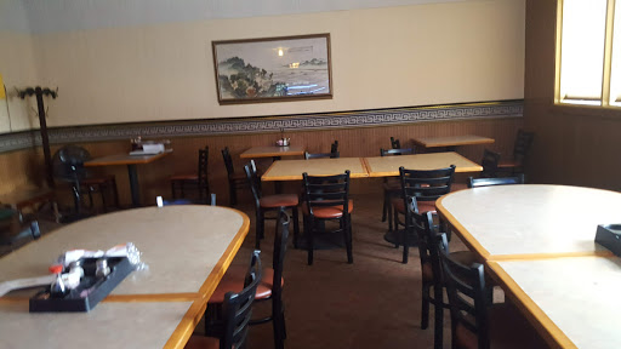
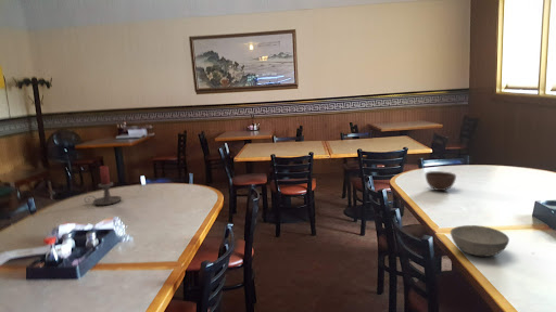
+ candle holder (101, 184)
+ bowl (478, 242)
+ bowl (440, 181)
